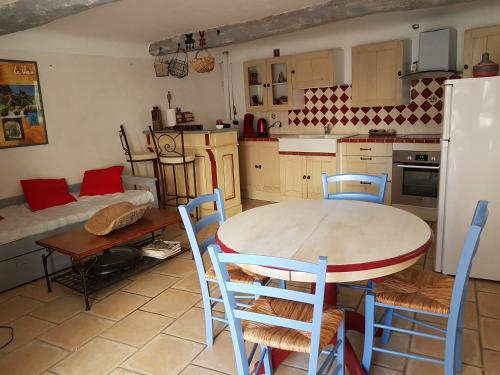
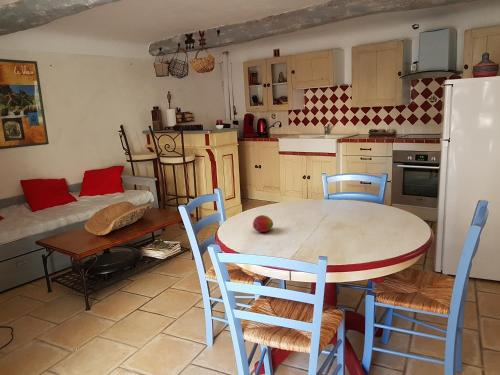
+ fruit (263, 223)
